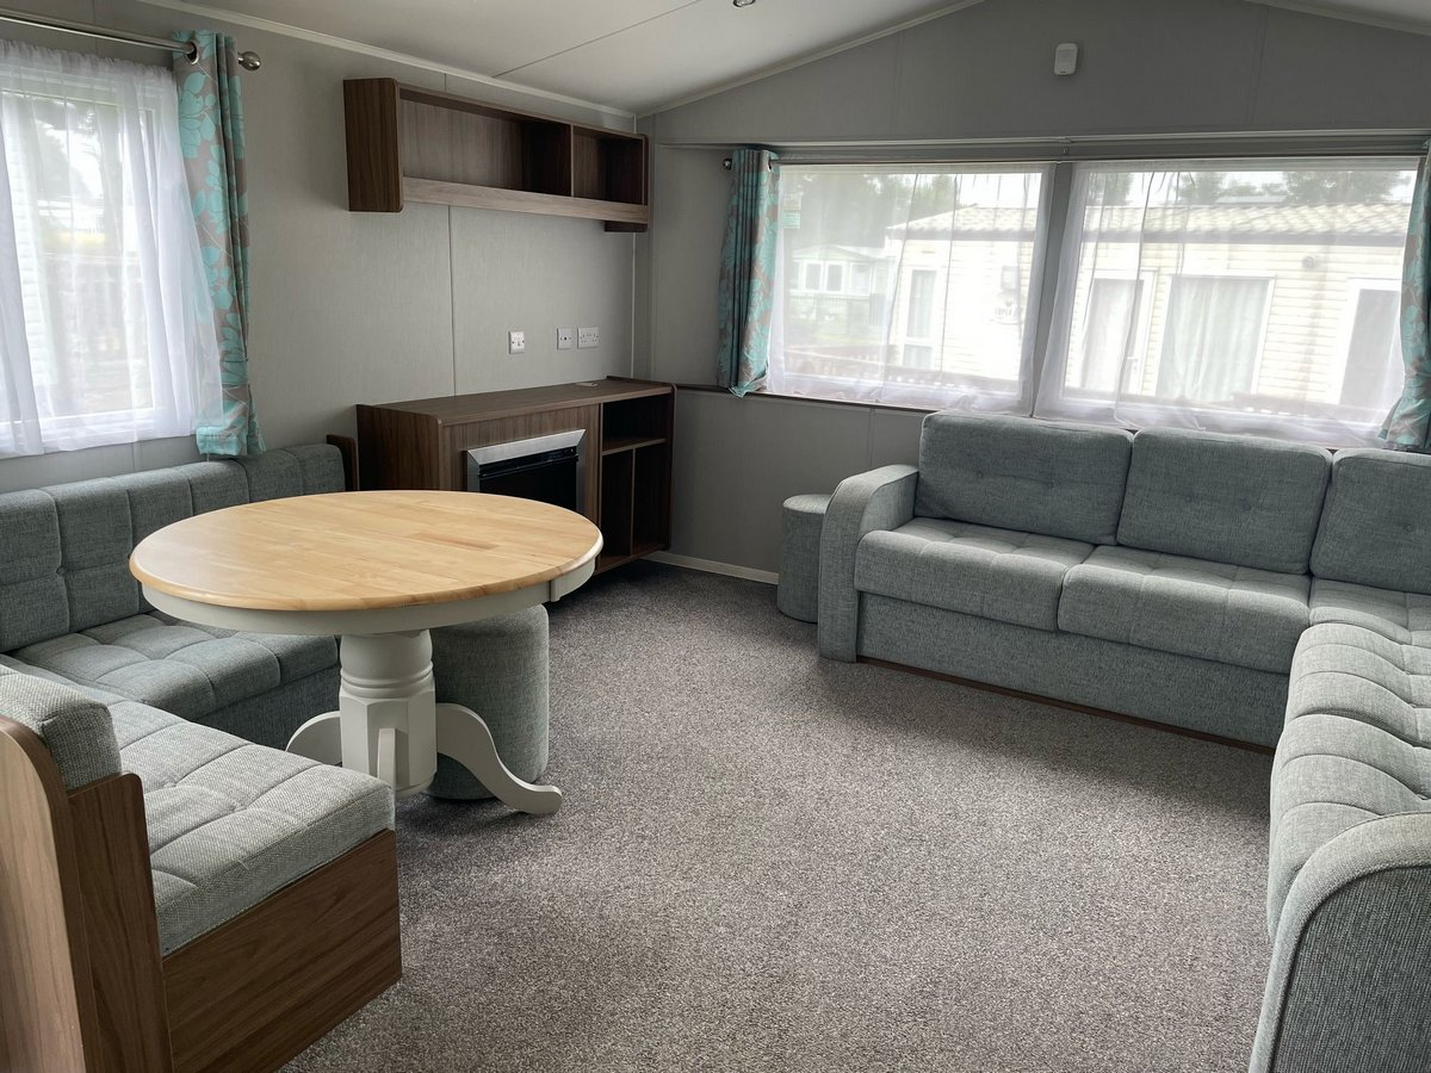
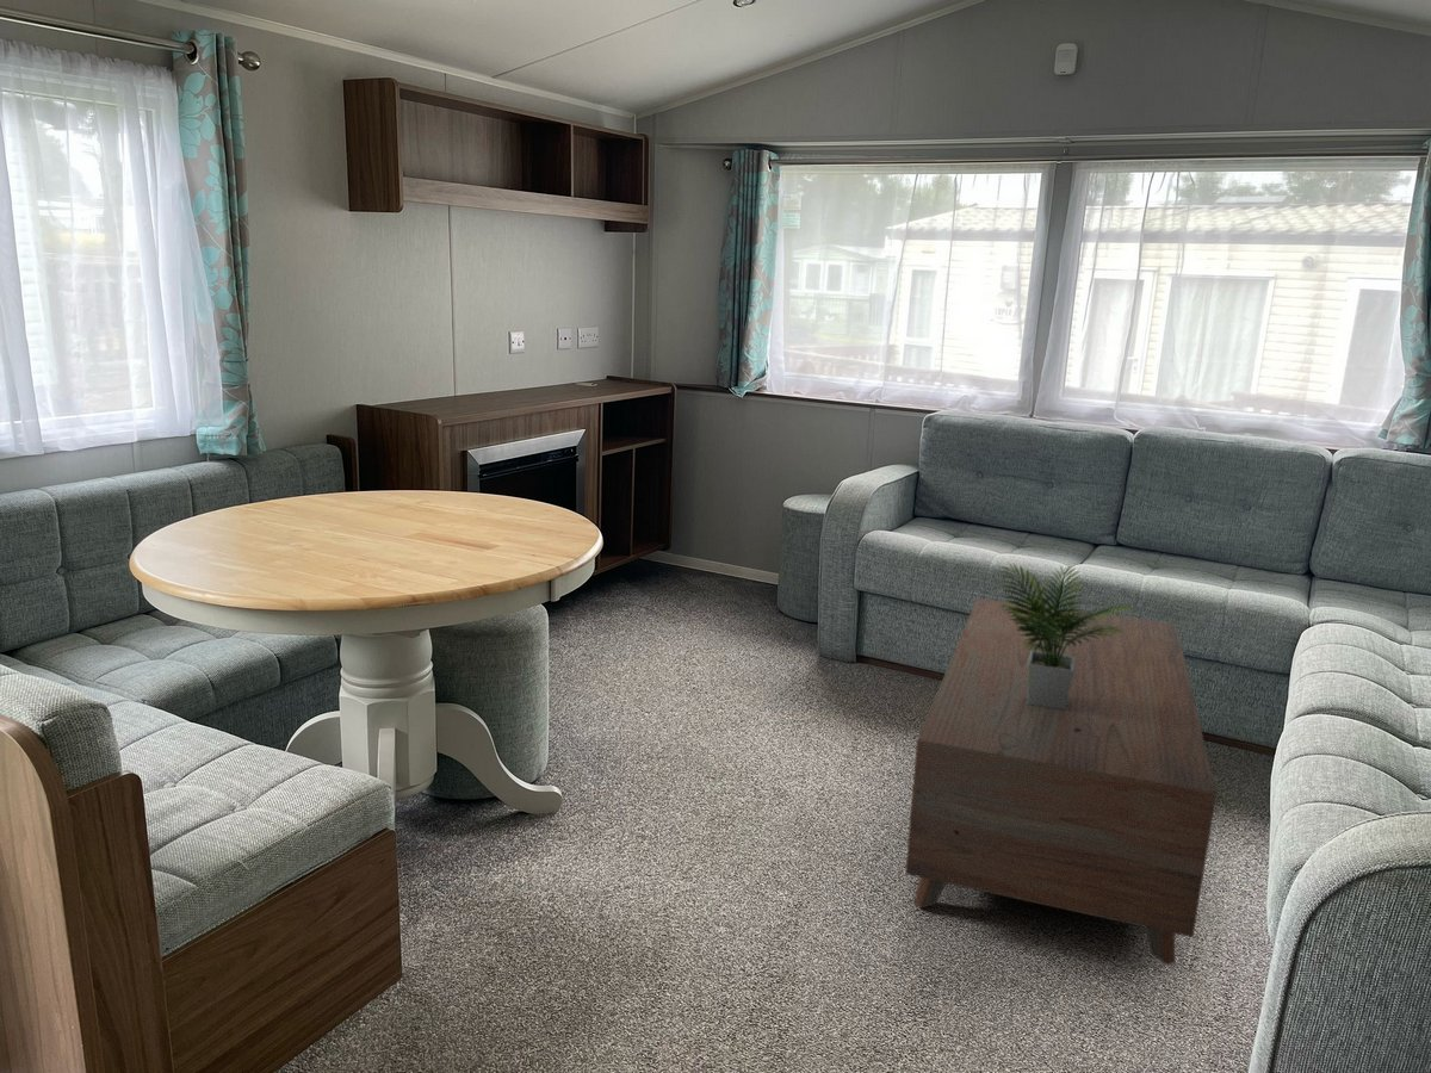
+ coffee table (1065, 690)
